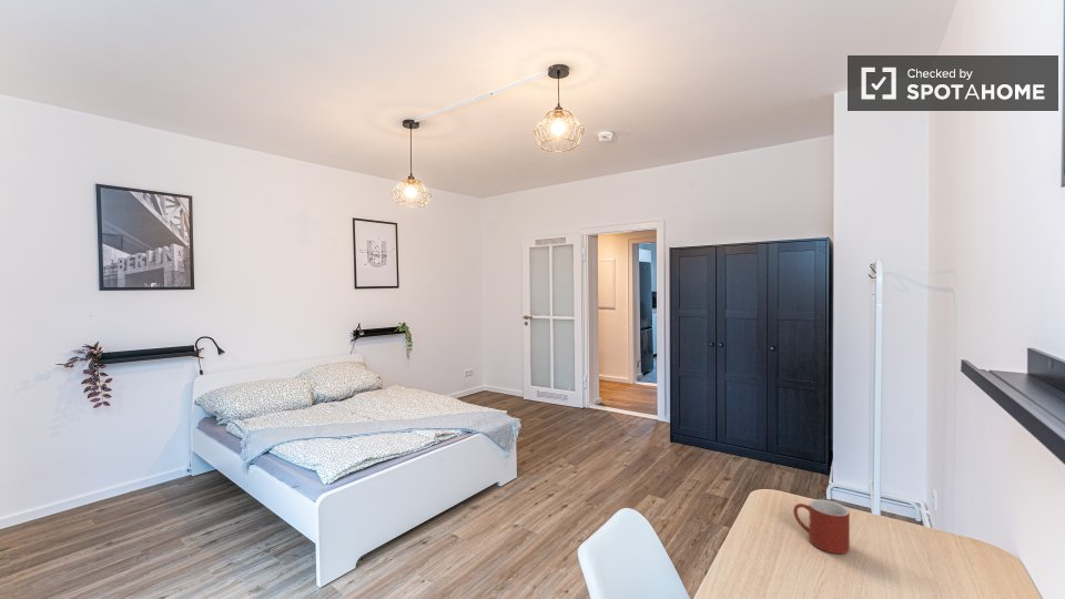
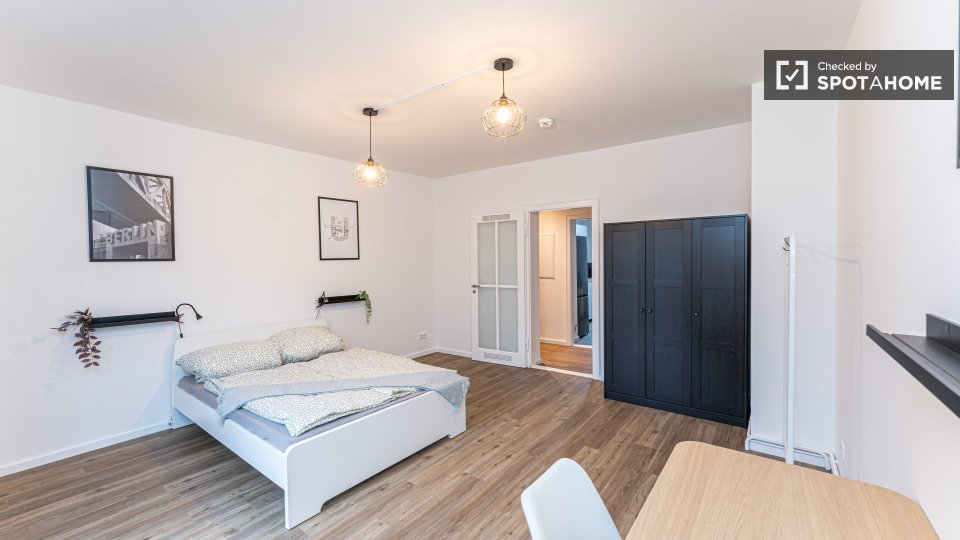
- mug (820, 524)
